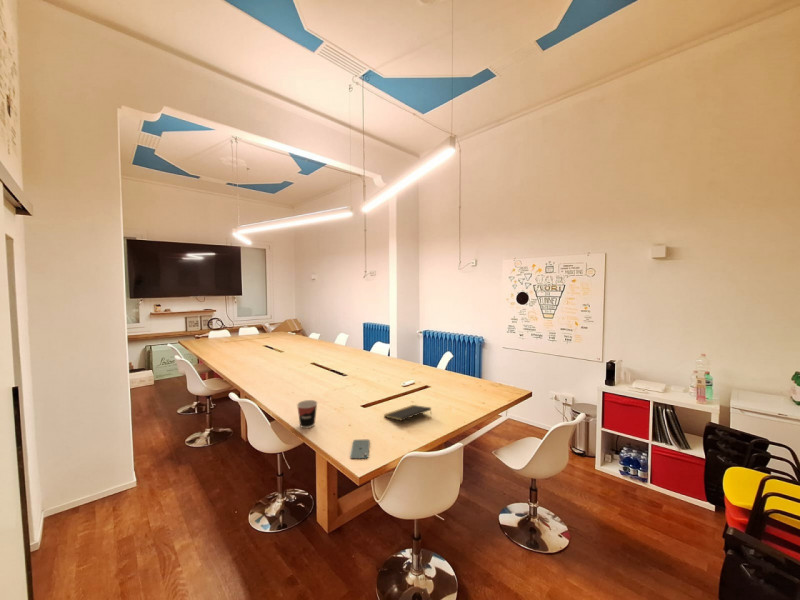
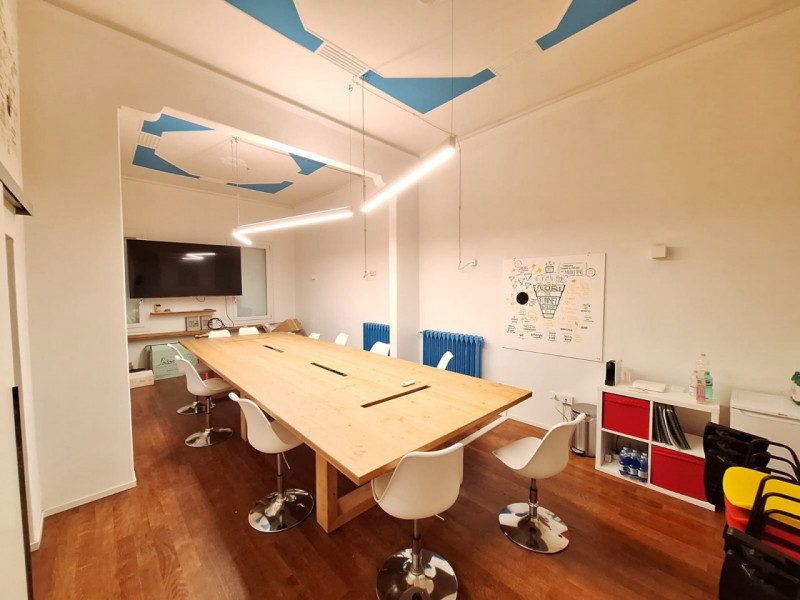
- notepad (407, 412)
- cup (307, 414)
- smartphone (360, 448)
